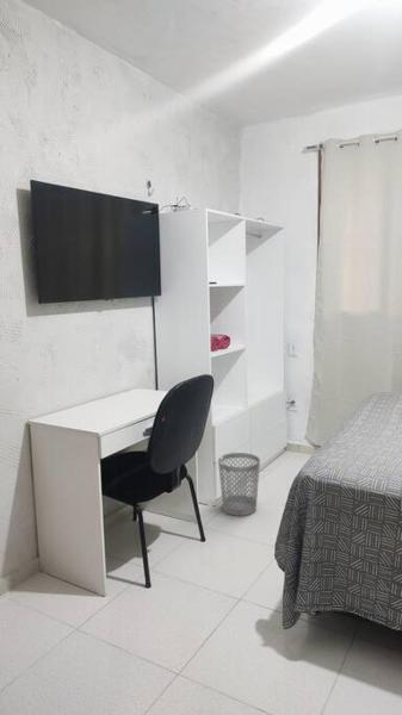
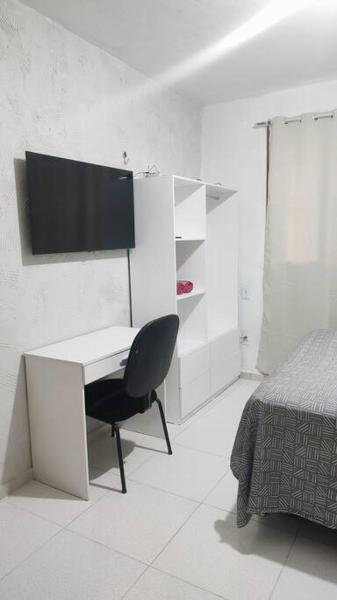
- wastebasket (240, 484)
